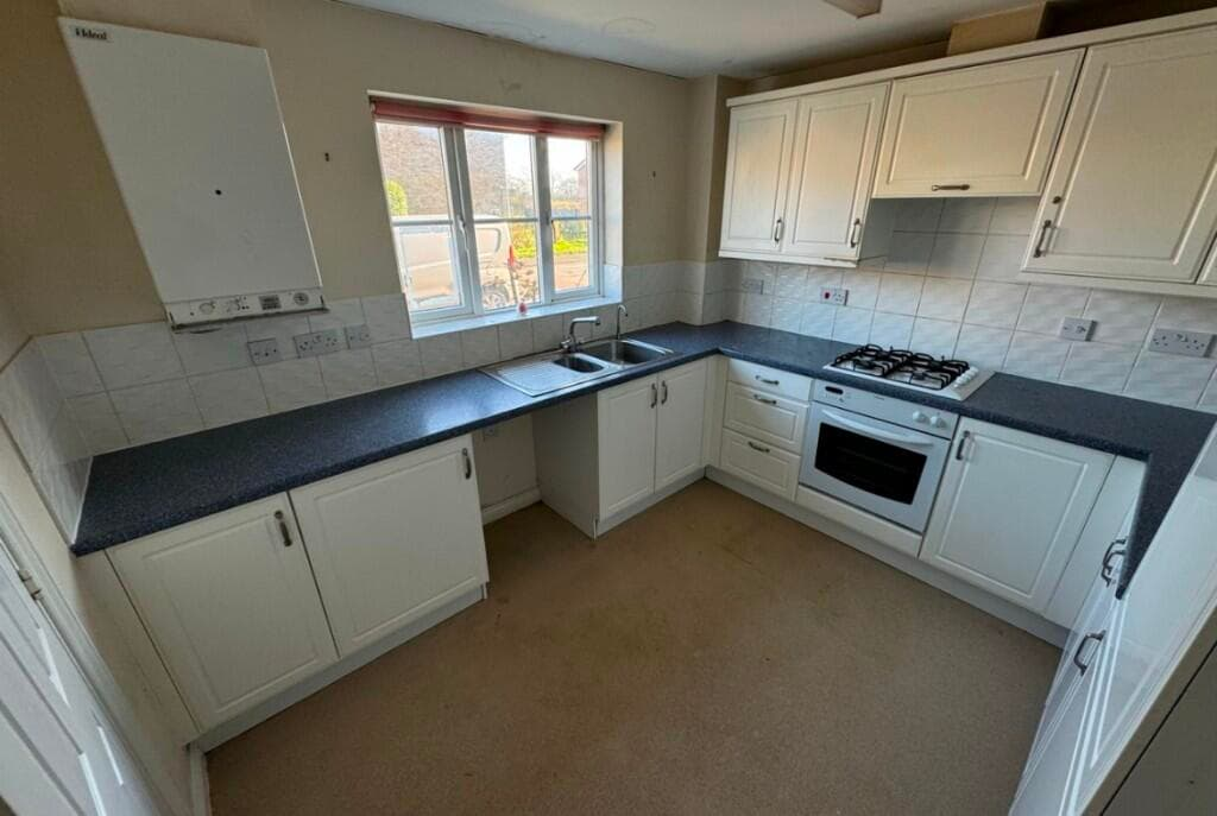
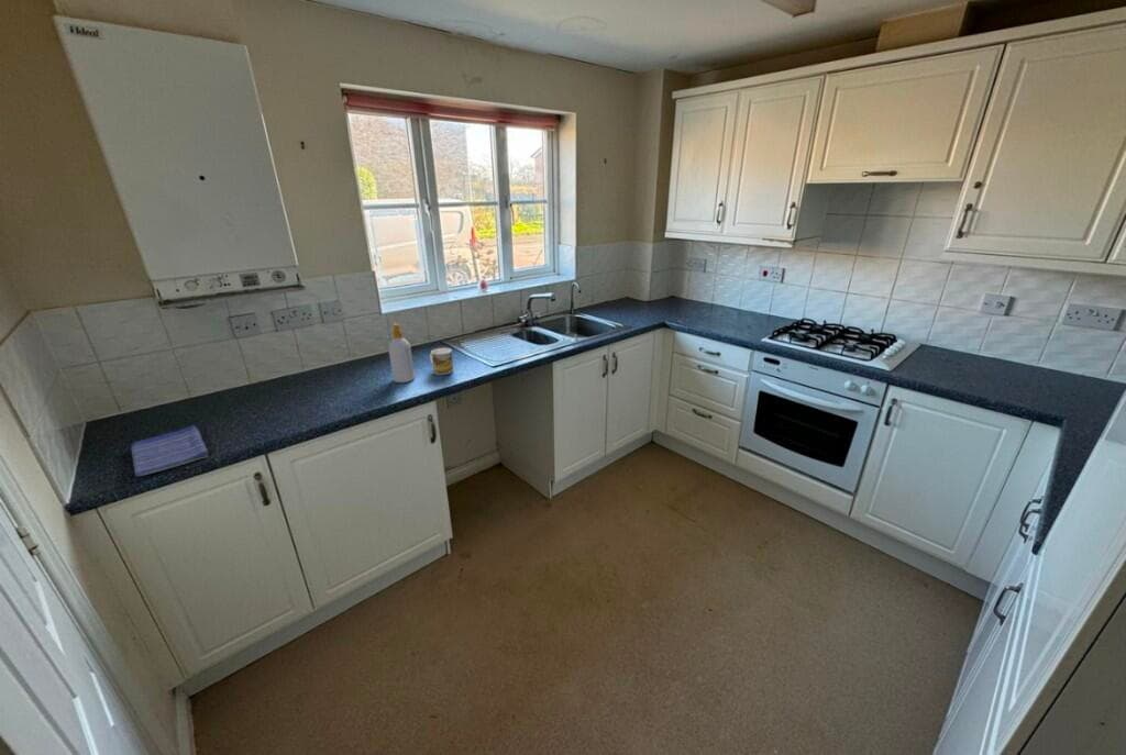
+ mug (440, 359)
+ soap bottle (399, 352)
+ dish towel (168, 448)
